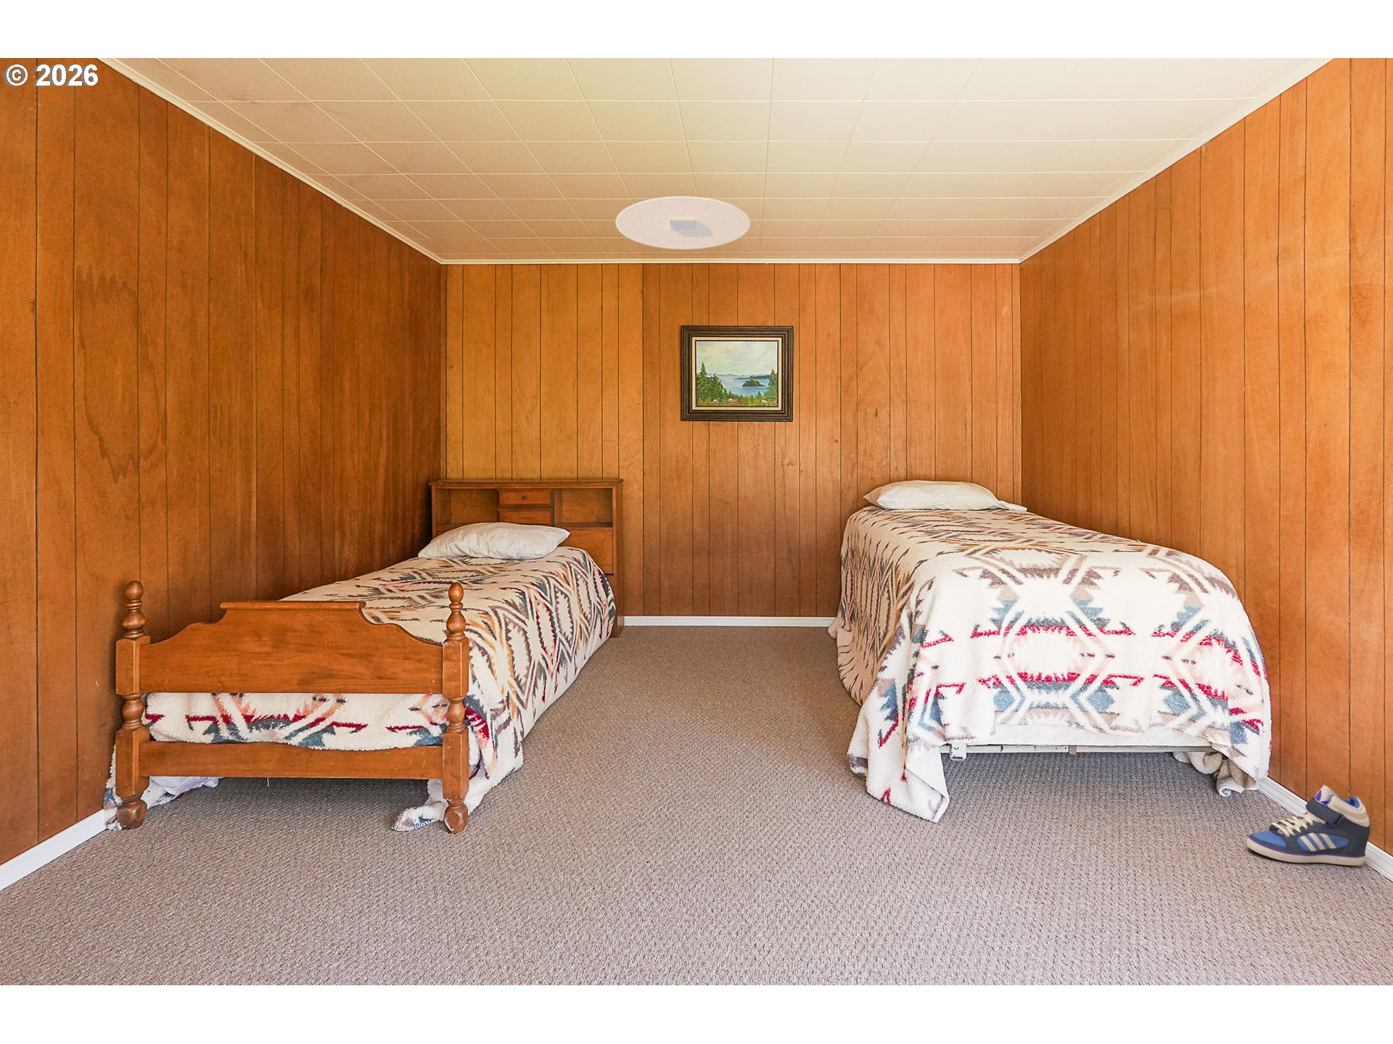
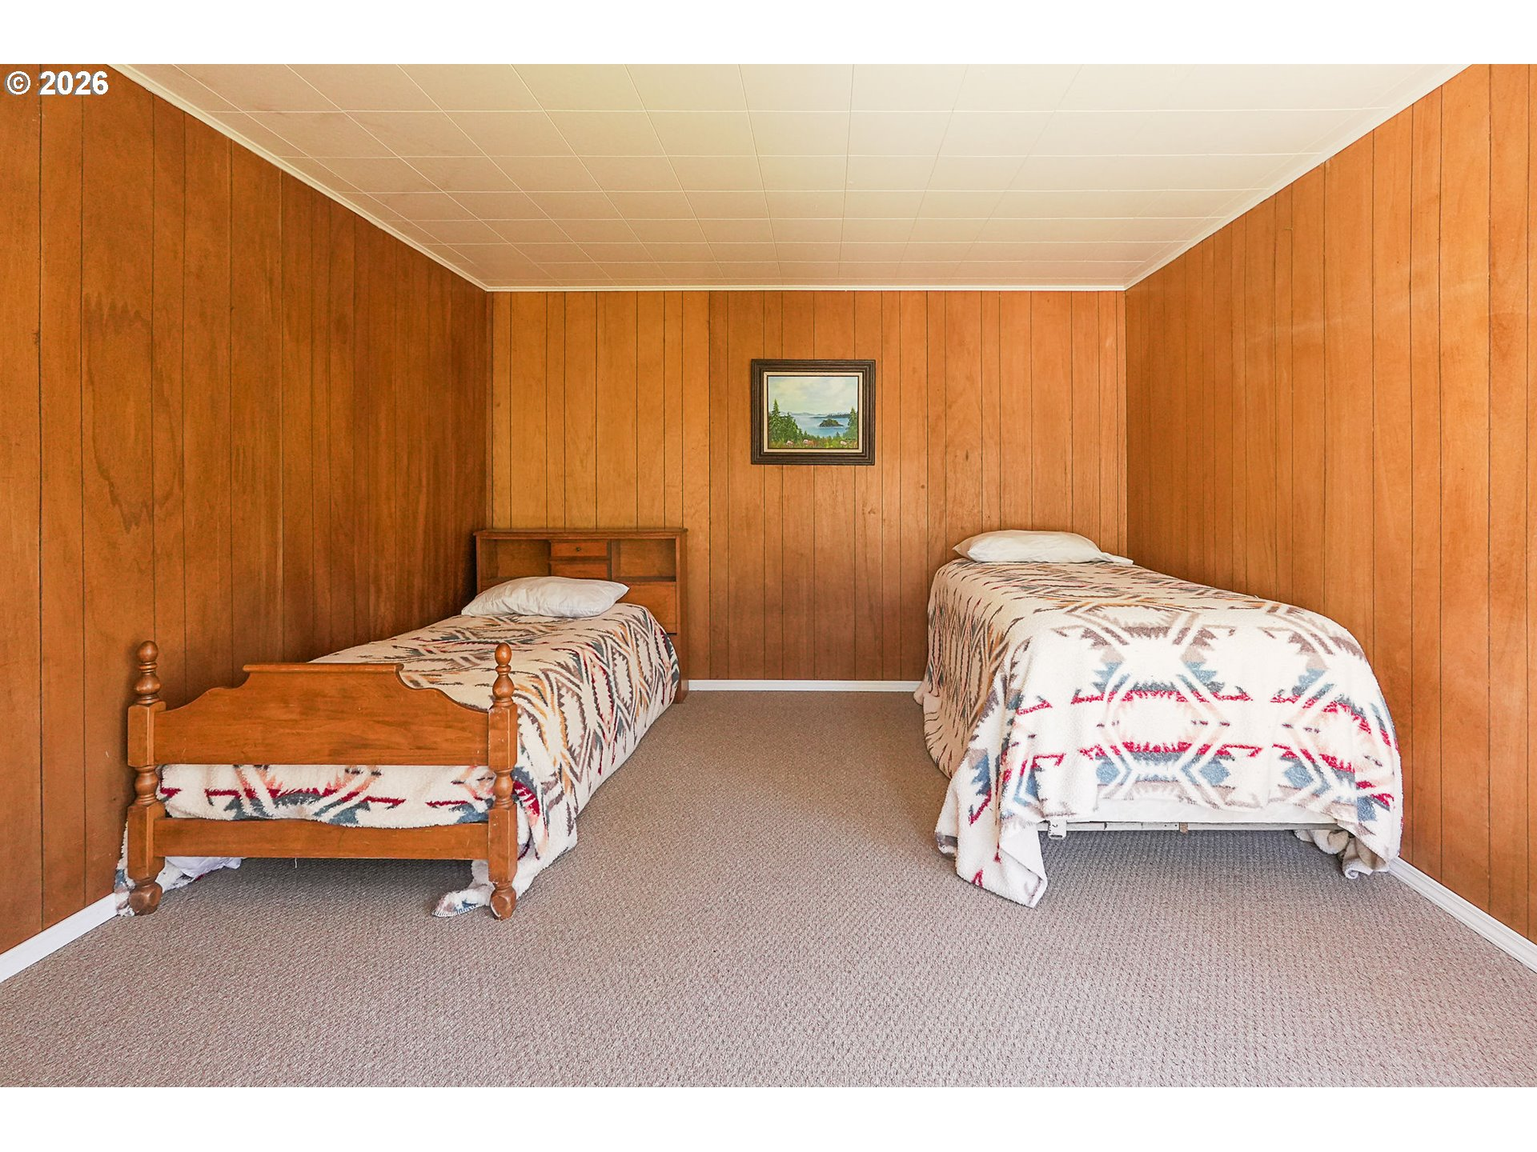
- ceiling light (682, 218)
- sneaker (1306, 819)
